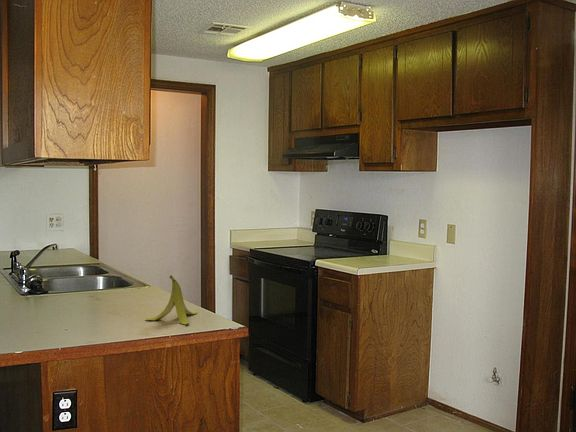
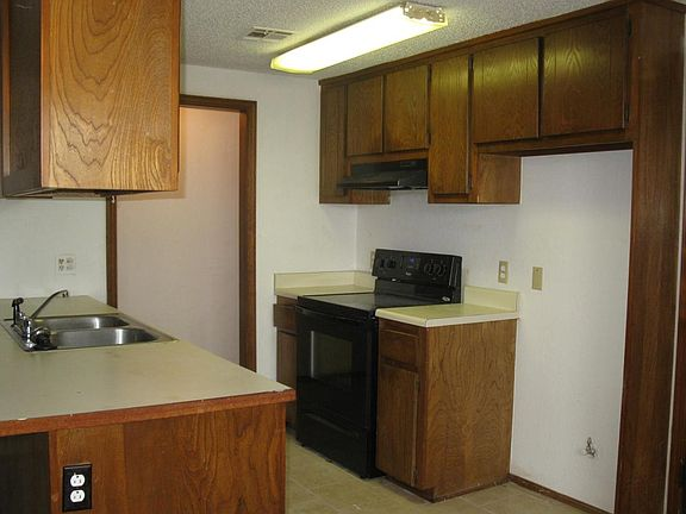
- banana peel (181, 295)
